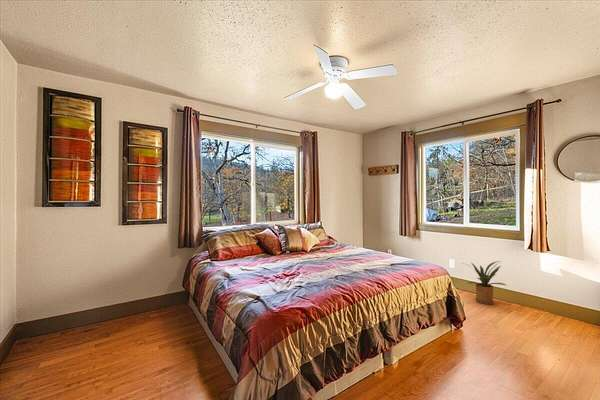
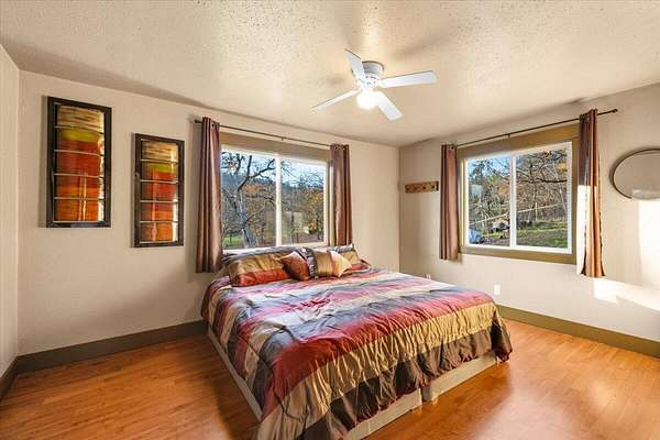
- house plant (484, 280)
